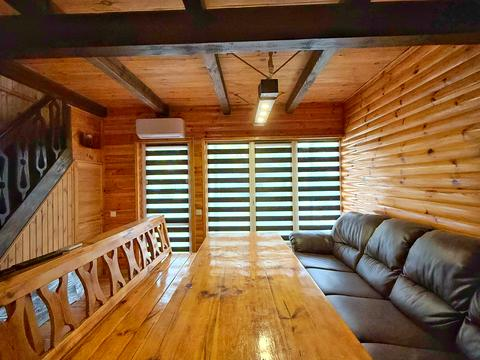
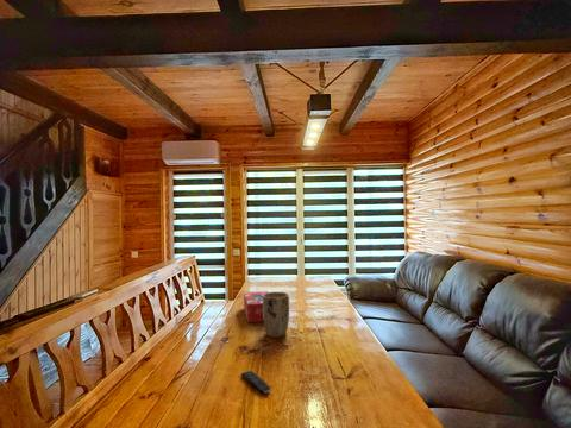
+ plant pot (276, 314)
+ remote control (256, 380)
+ tissue box (258, 306)
